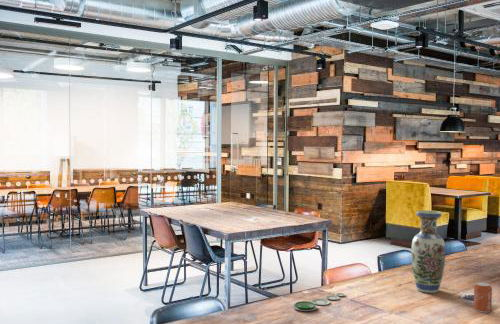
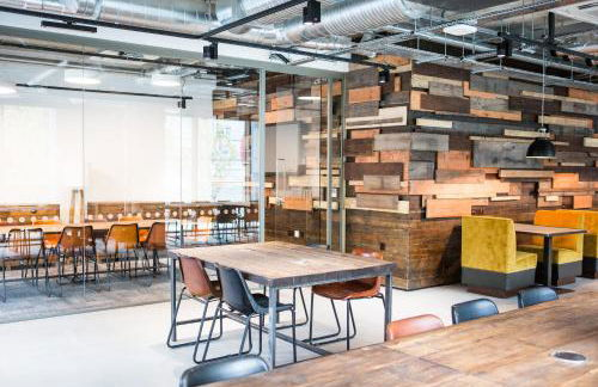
- plate (321, 300)
- can (482, 297)
- vase (428, 251)
